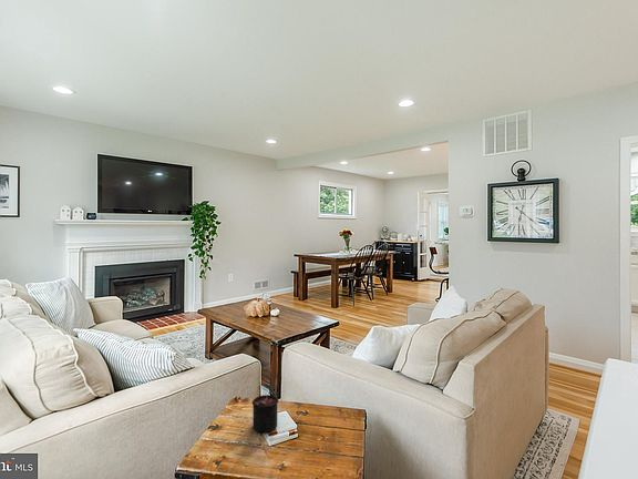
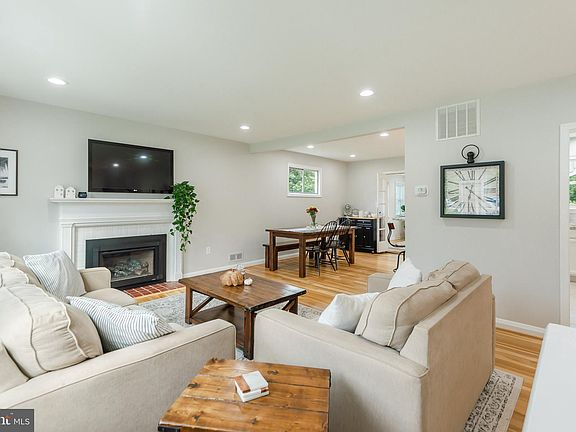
- candle (265, 407)
